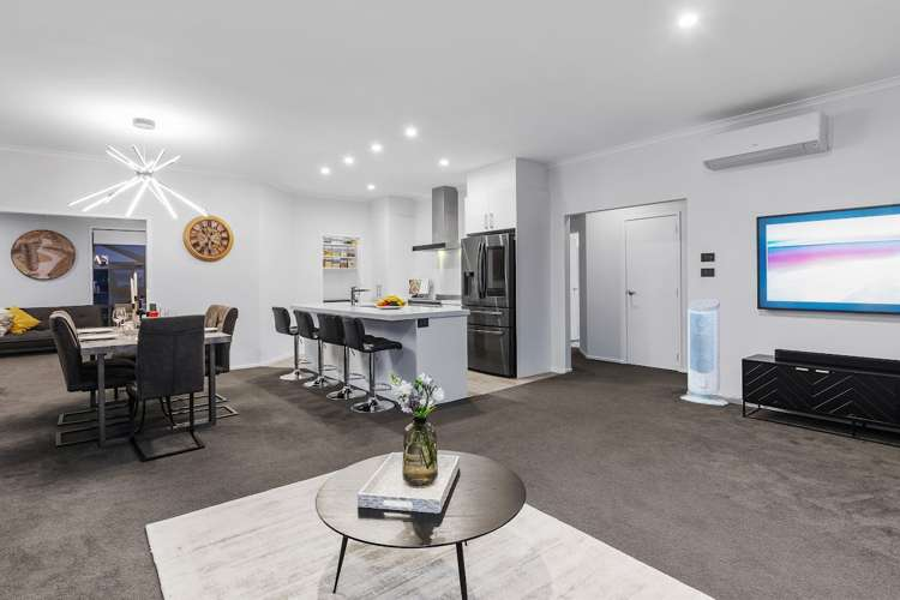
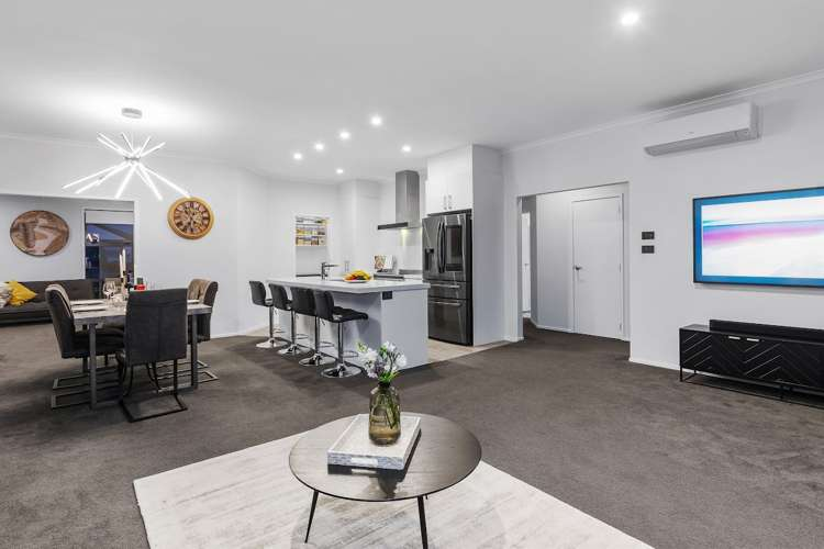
- air purifier (703, 349)
